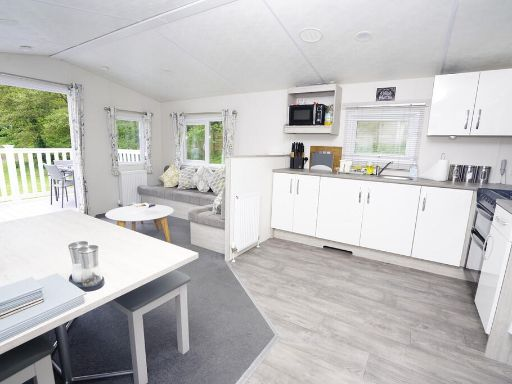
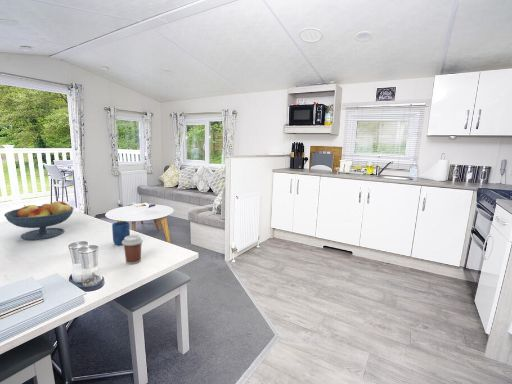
+ fruit bowl (41, 218)
+ mug (123, 234)
+ coffee cup (133, 249)
